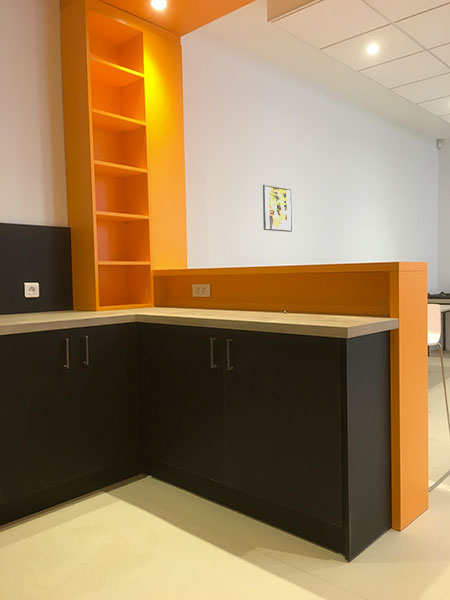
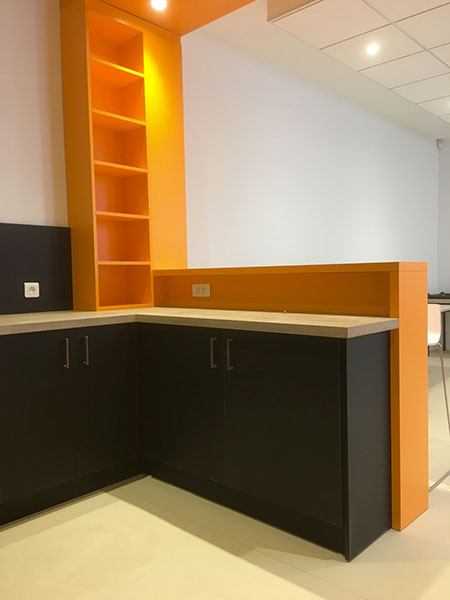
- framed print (277, 209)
